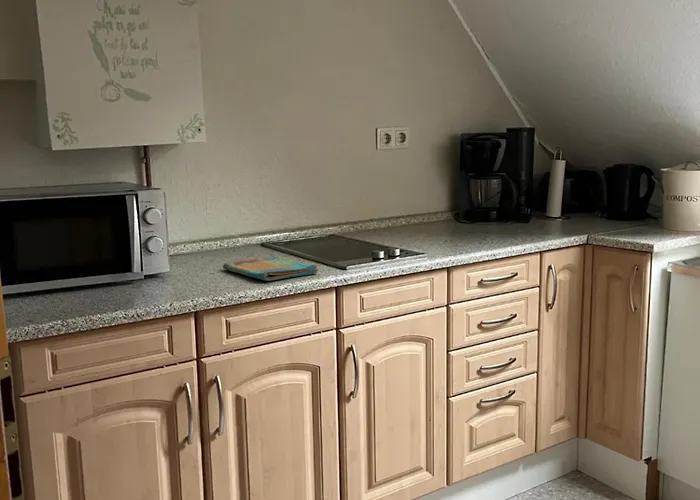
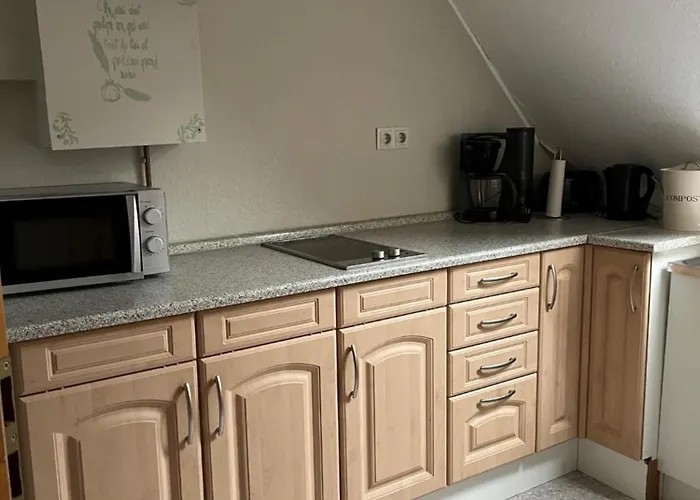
- dish towel (269, 266)
